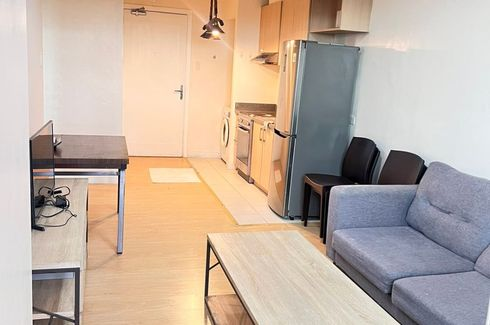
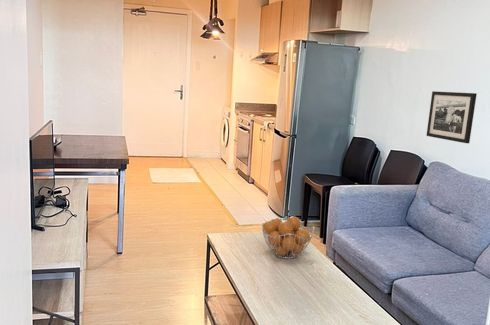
+ fruit basket (287, 236)
+ picture frame (449, 116)
